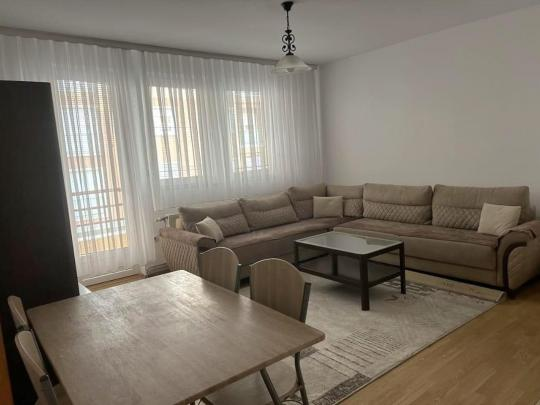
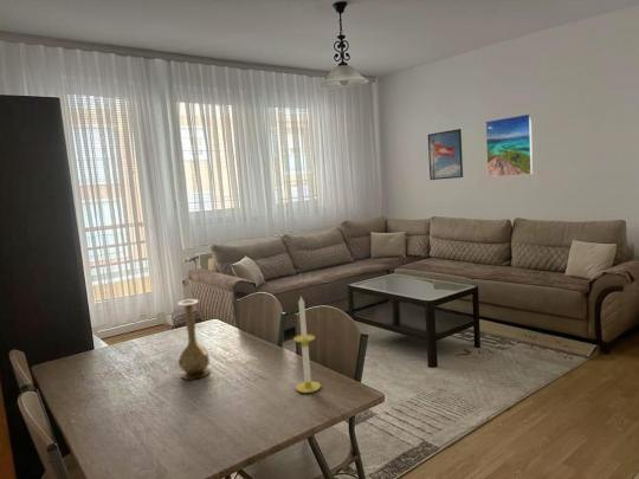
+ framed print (508, 147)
+ candle (304, 341)
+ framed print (445, 155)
+ vase (192, 337)
